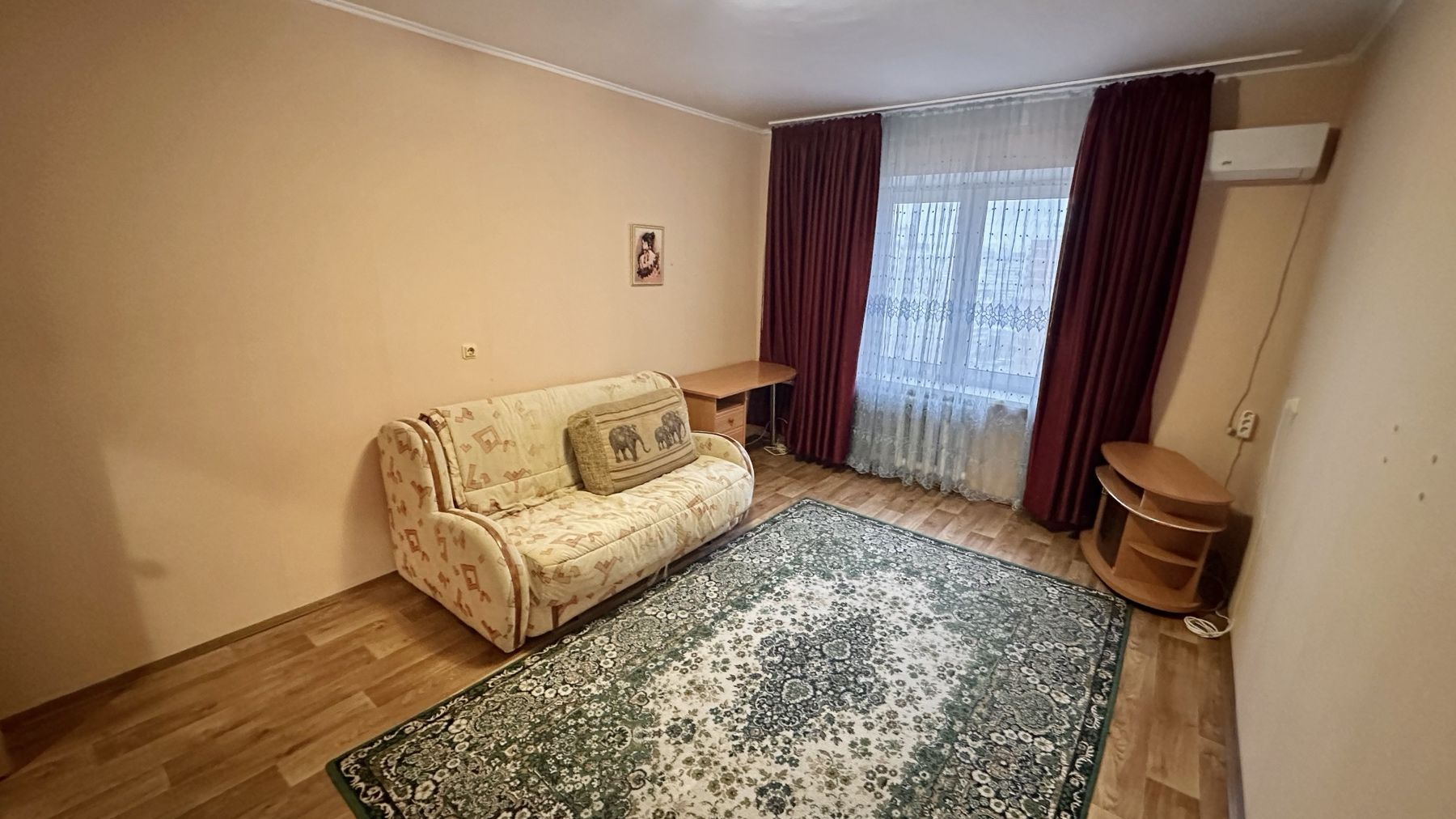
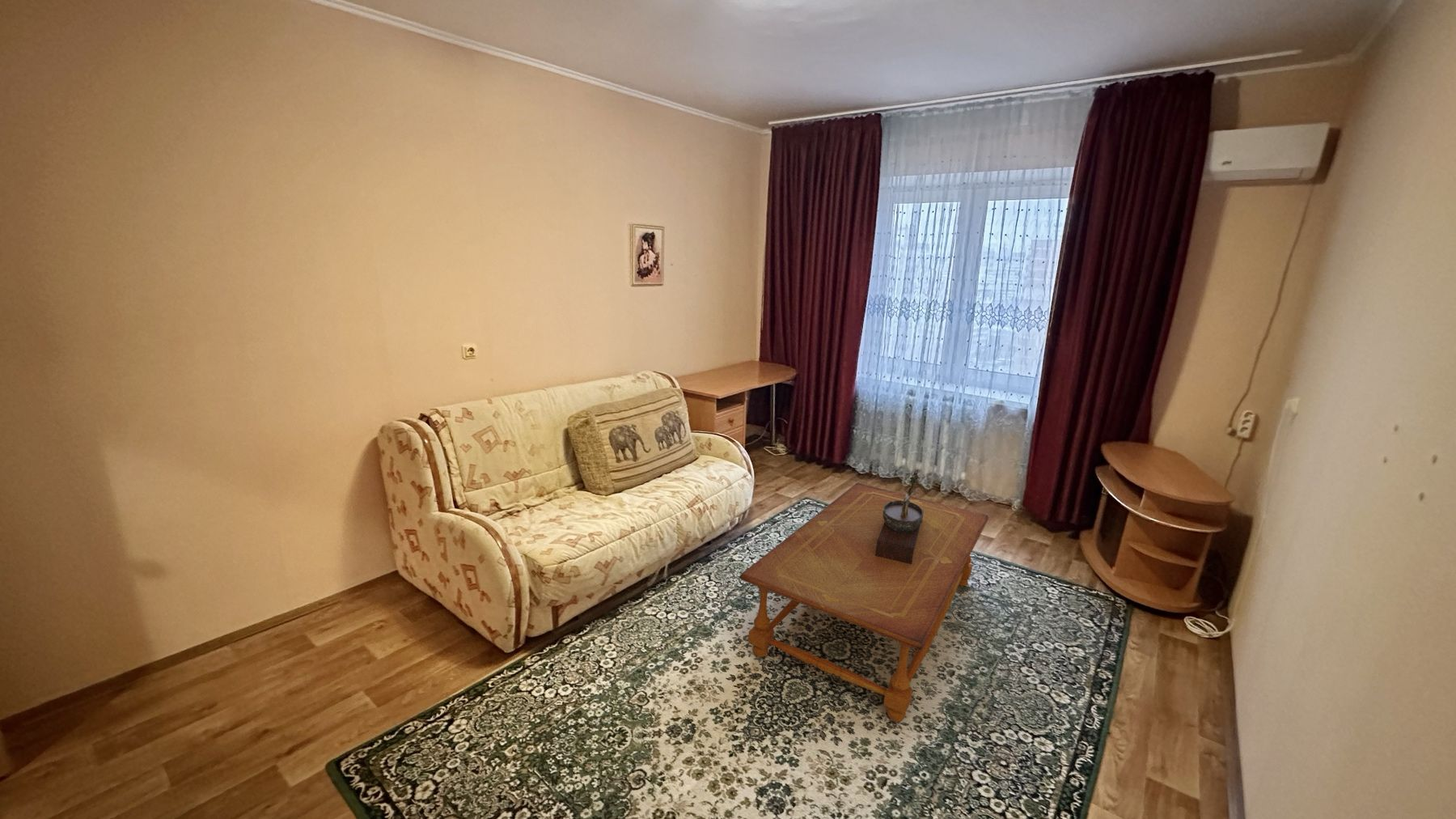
+ coffee table (875, 578)
+ bonsai tree (904, 503)
